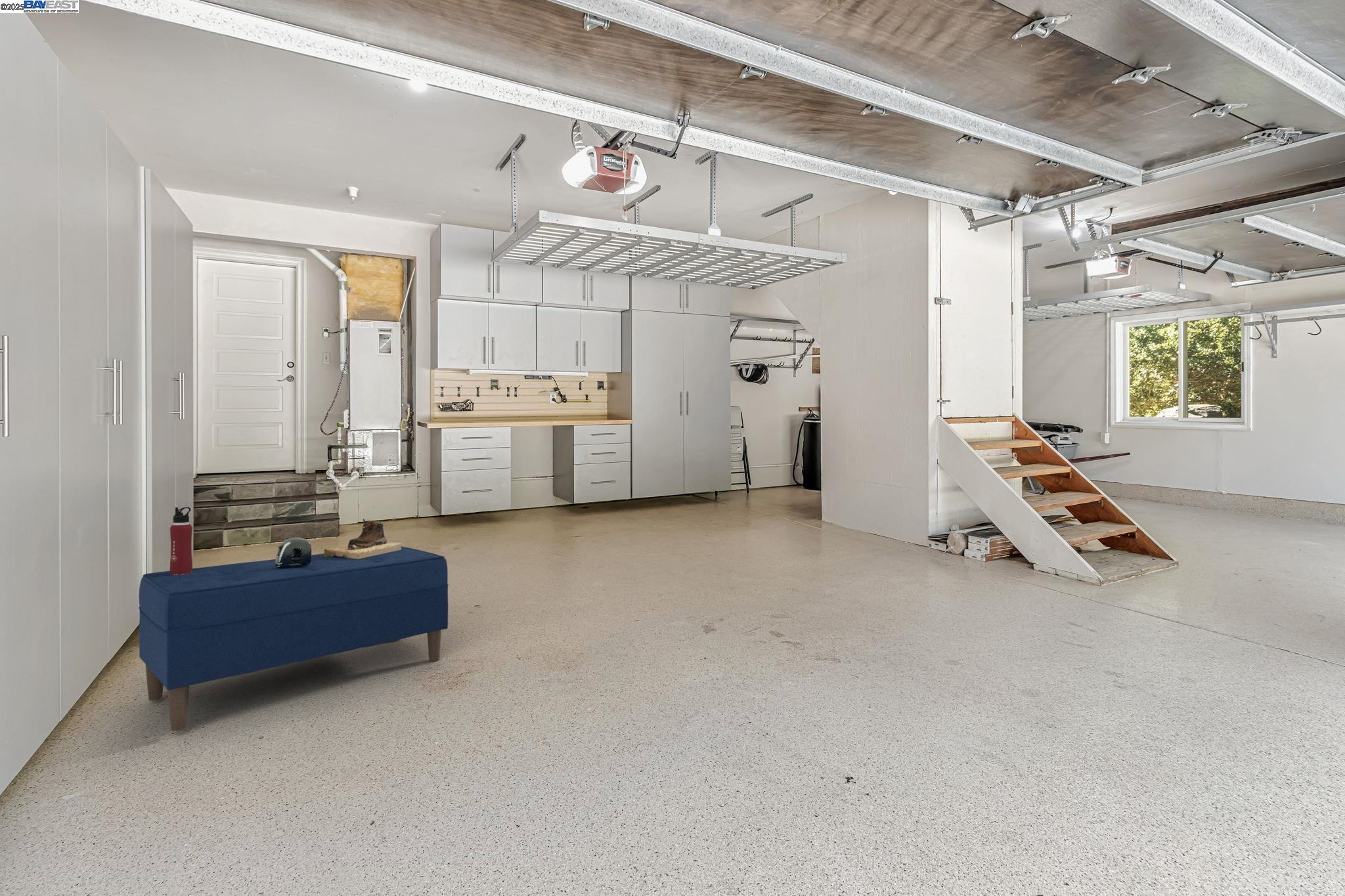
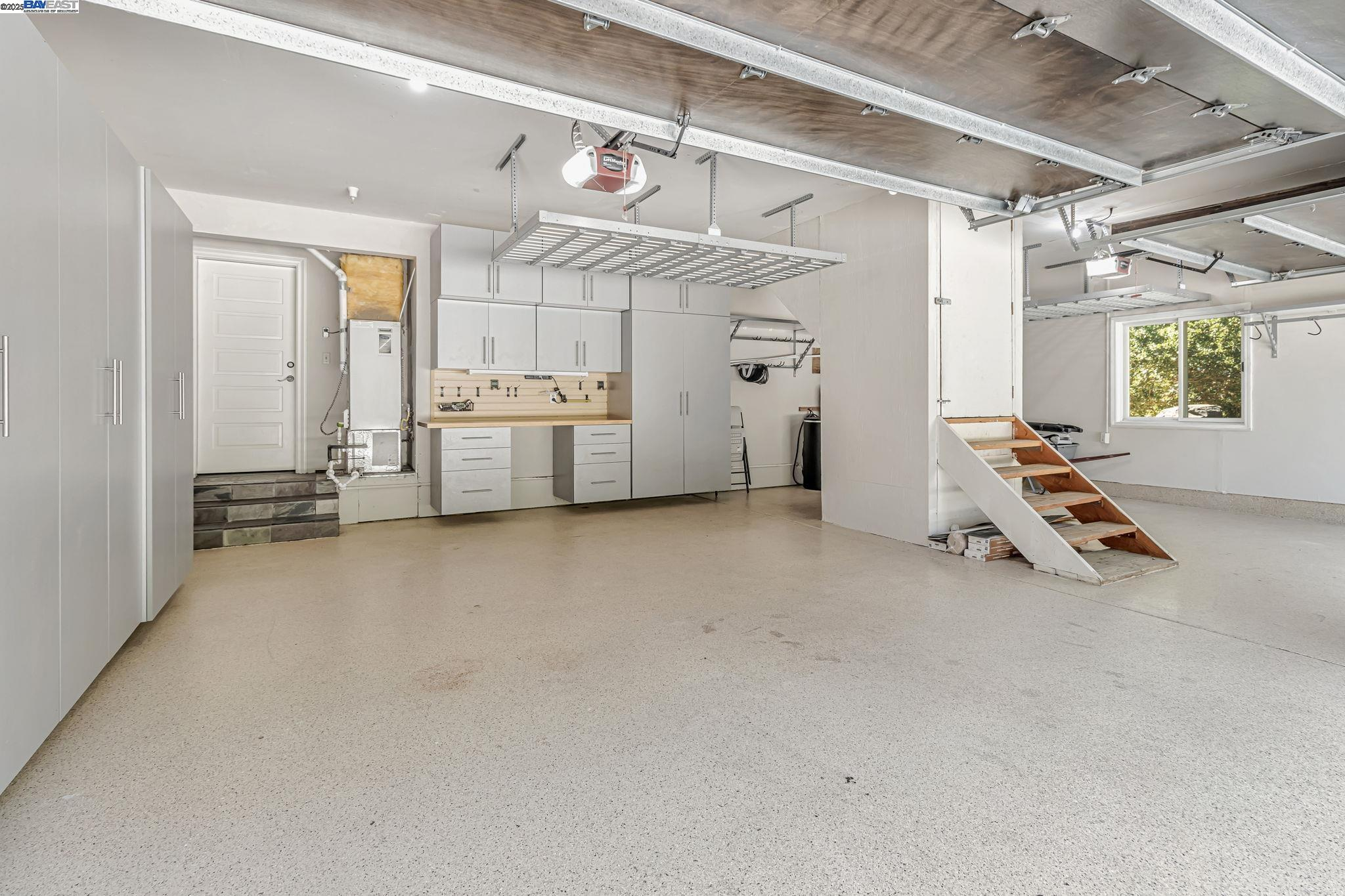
- bench (305, 622)
- hiking boot (363, 535)
- tape measure (293, 552)
- water bottle (181, 540)
